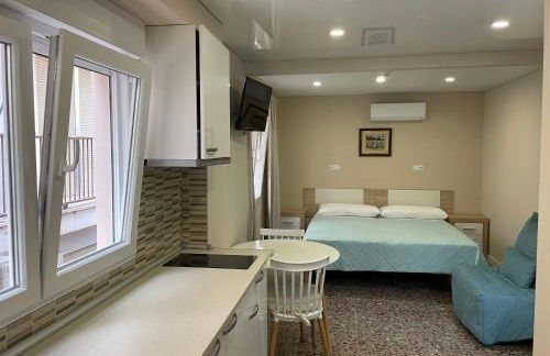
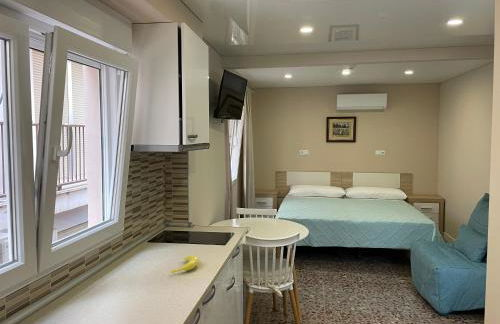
+ banana (187, 263)
